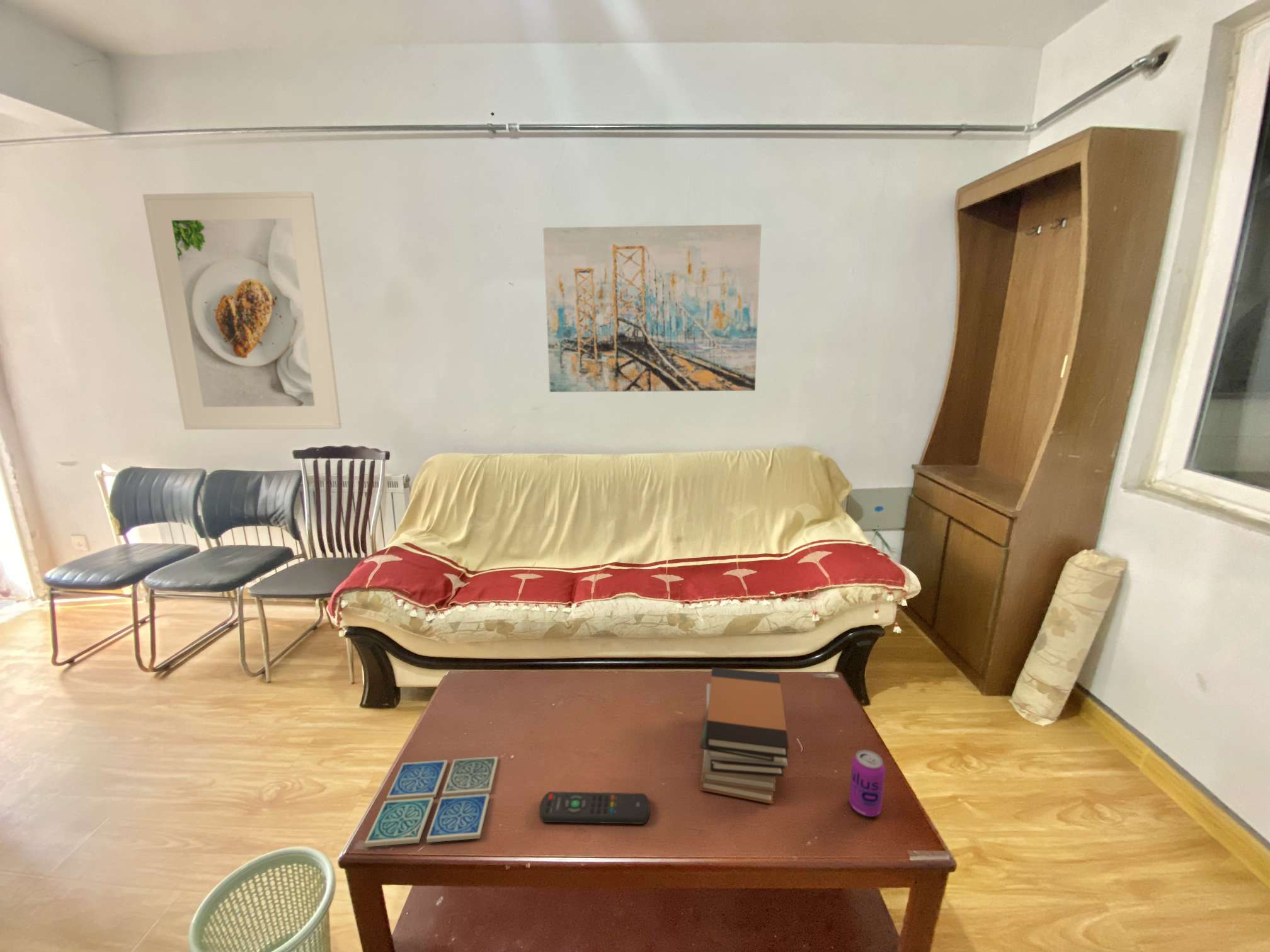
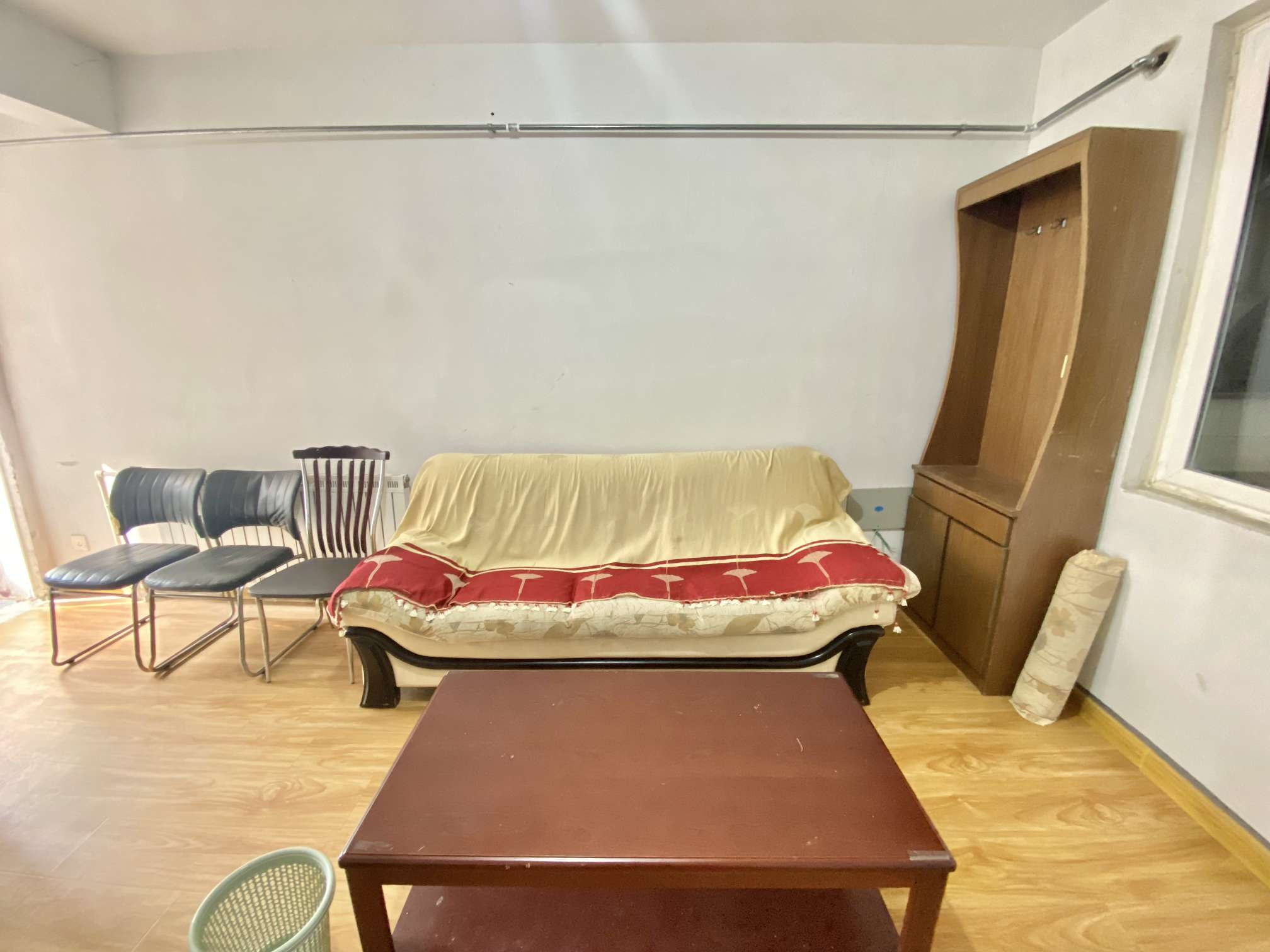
- beverage can (867, 782)
- wall art (651, 311)
- book stack (743, 728)
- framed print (246, 316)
- remote control (595, 807)
- drink coaster (435, 796)
